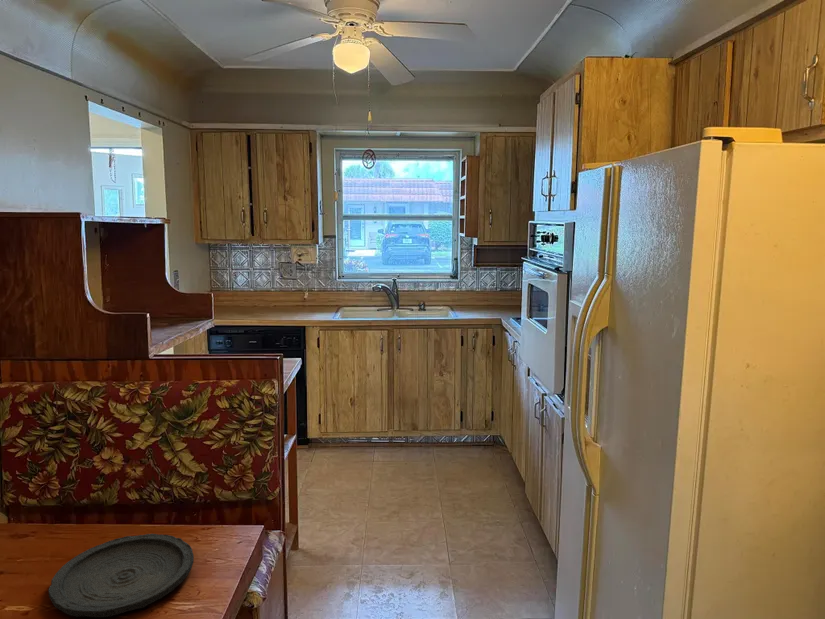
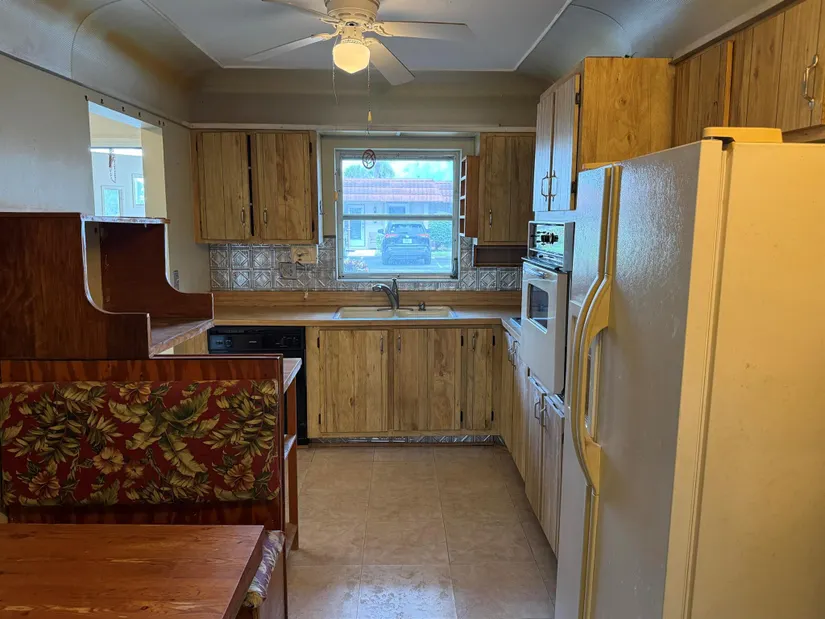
- plate (125, 572)
